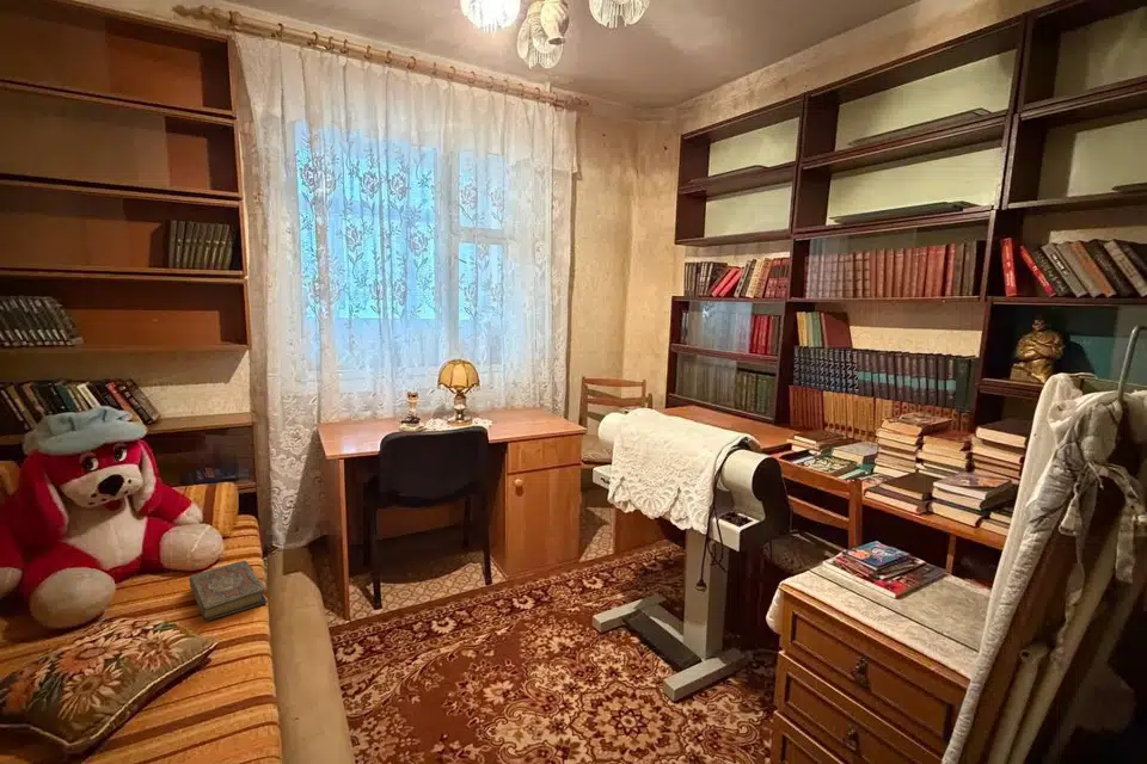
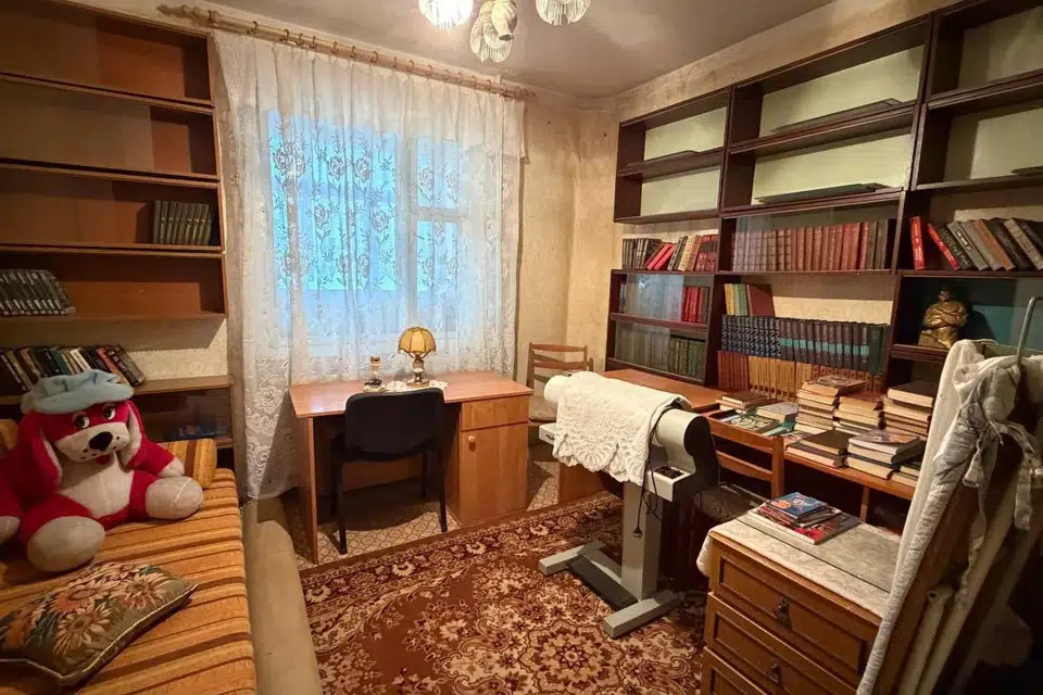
- book (227, 587)
